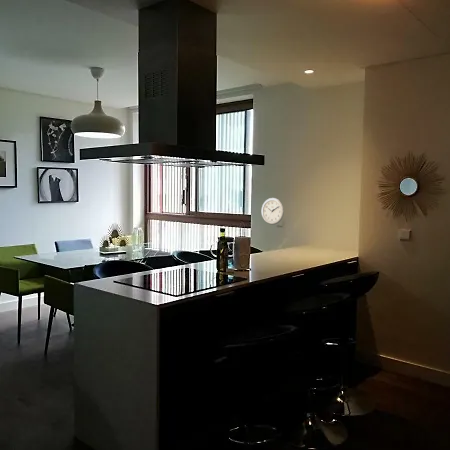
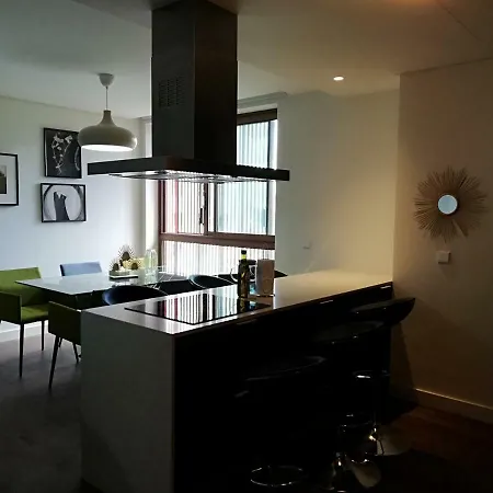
- wall clock (272, 211)
